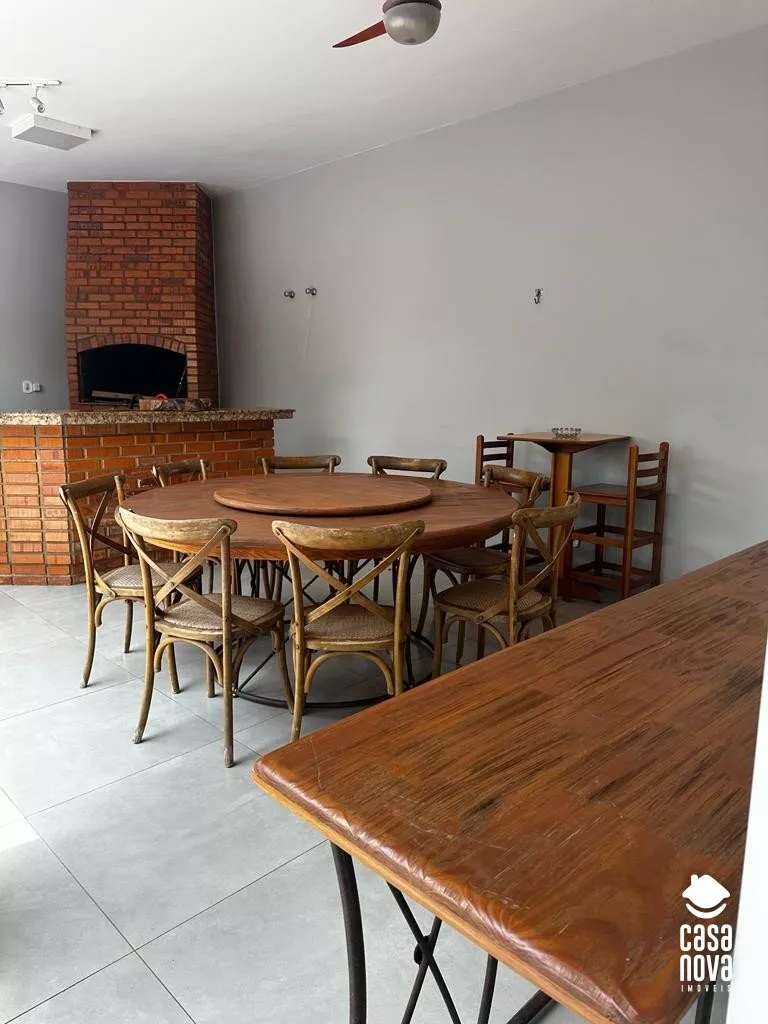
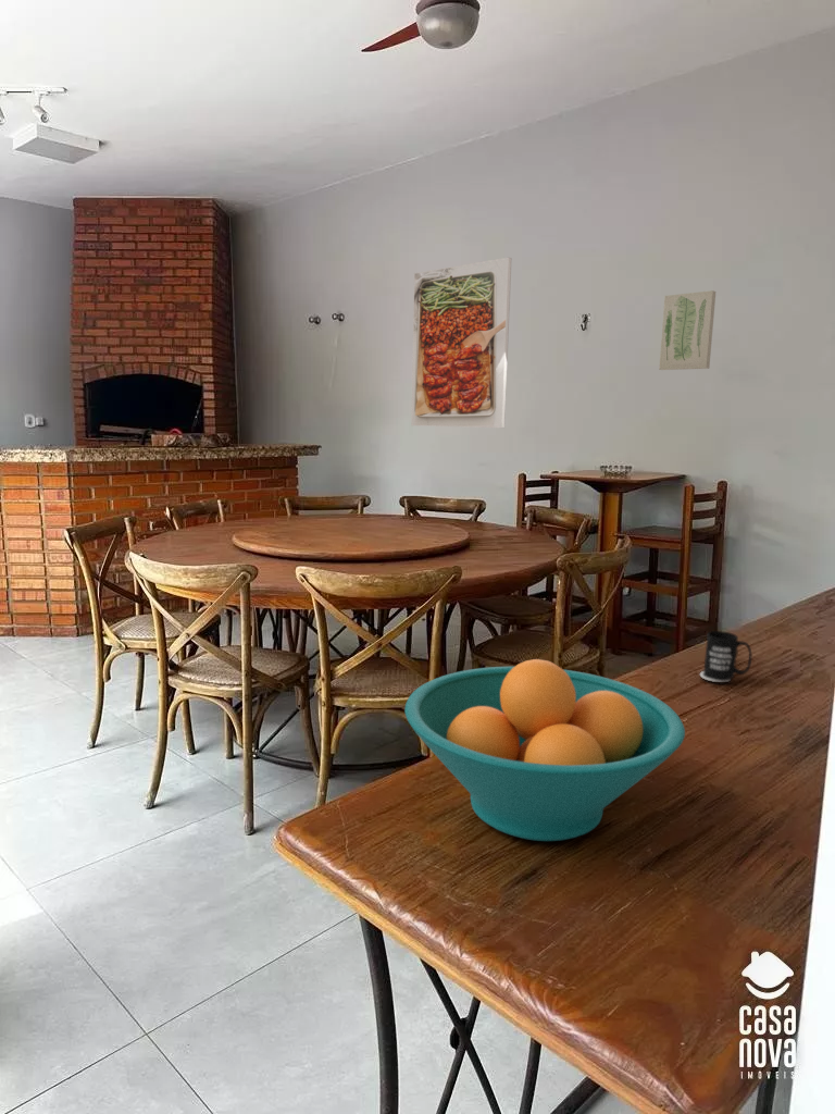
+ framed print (458, 347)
+ wall art (686, 331)
+ mug (728, 651)
+ fruit bowl (538, 737)
